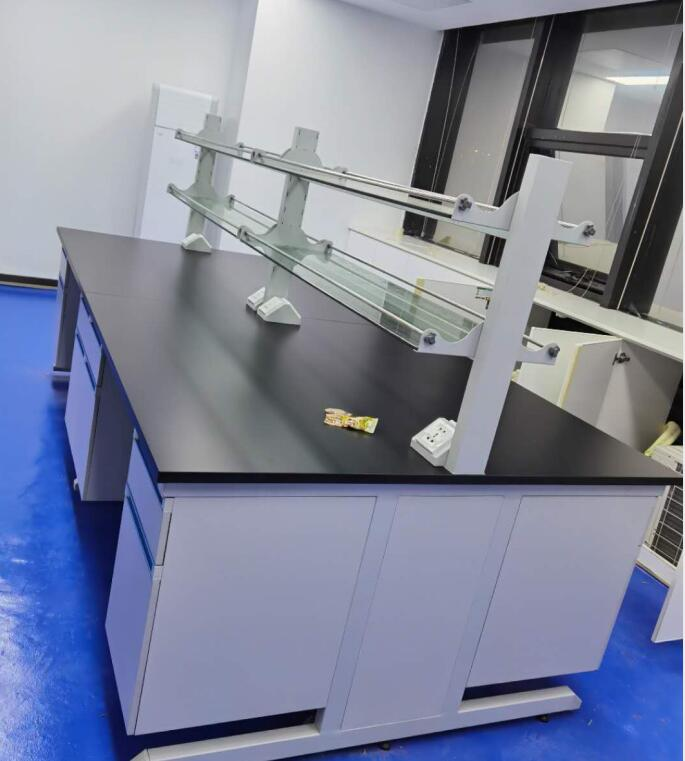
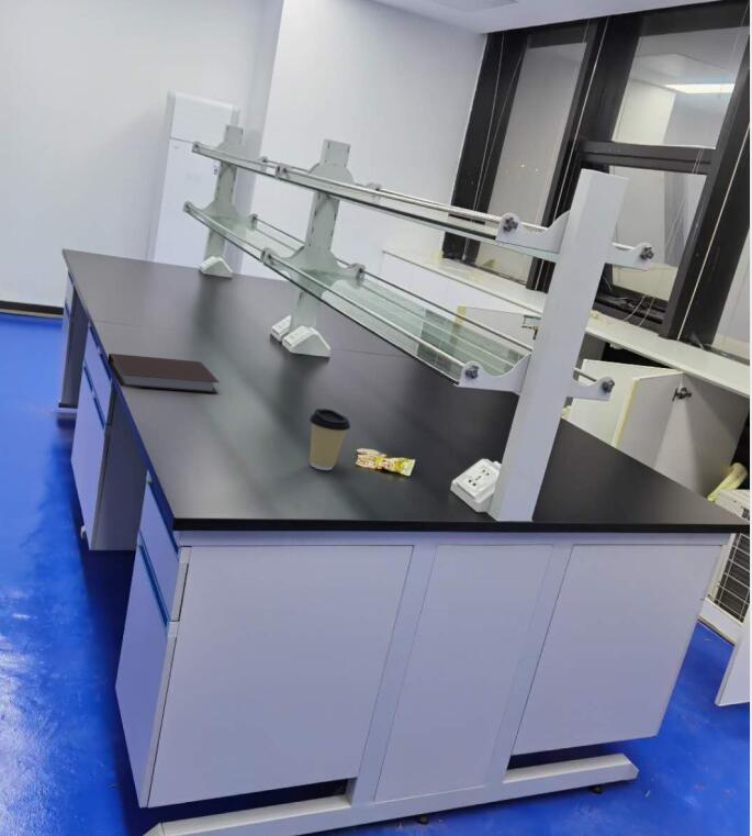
+ notebook (162, 372)
+ coffee cup (326, 439)
